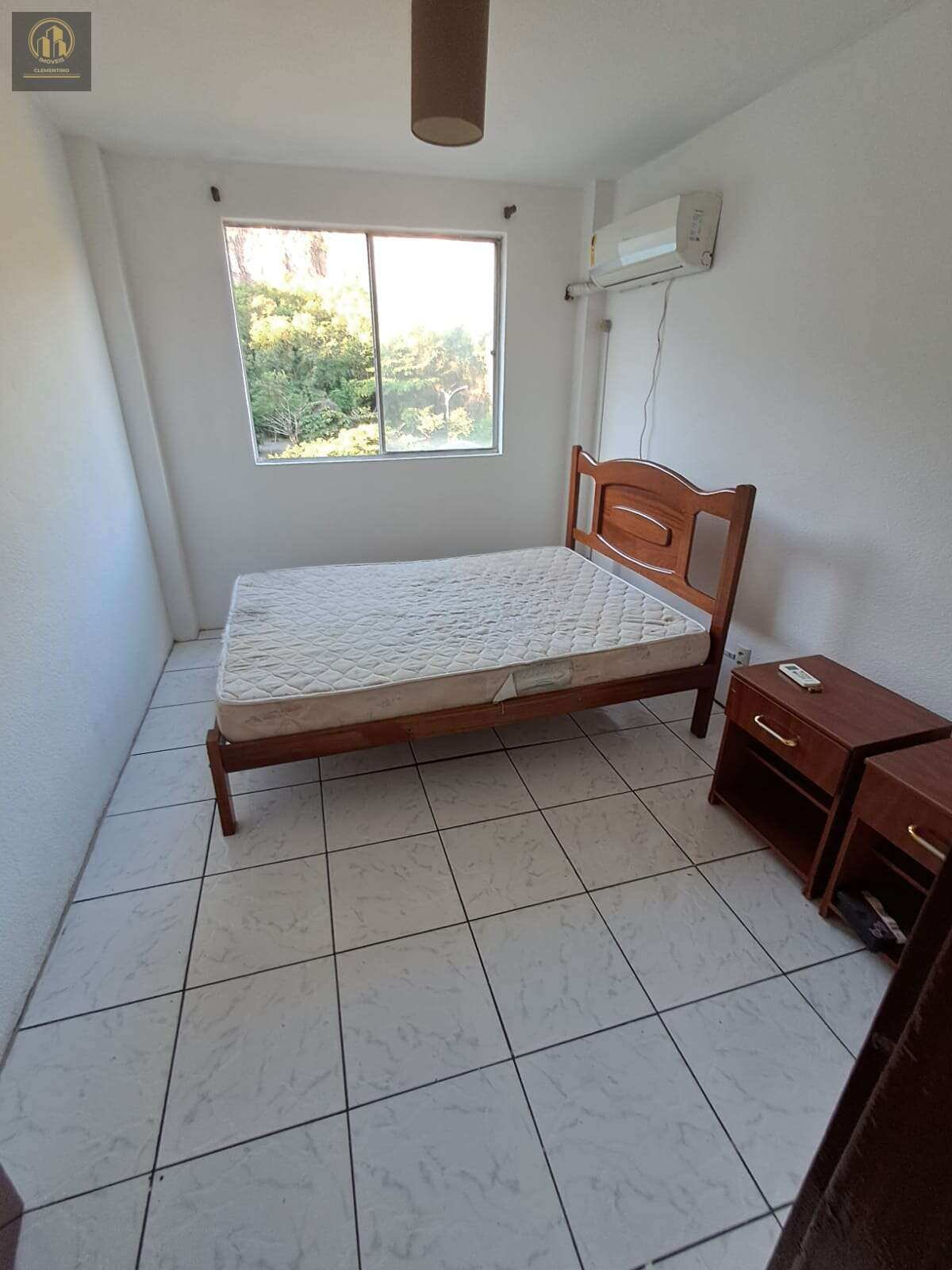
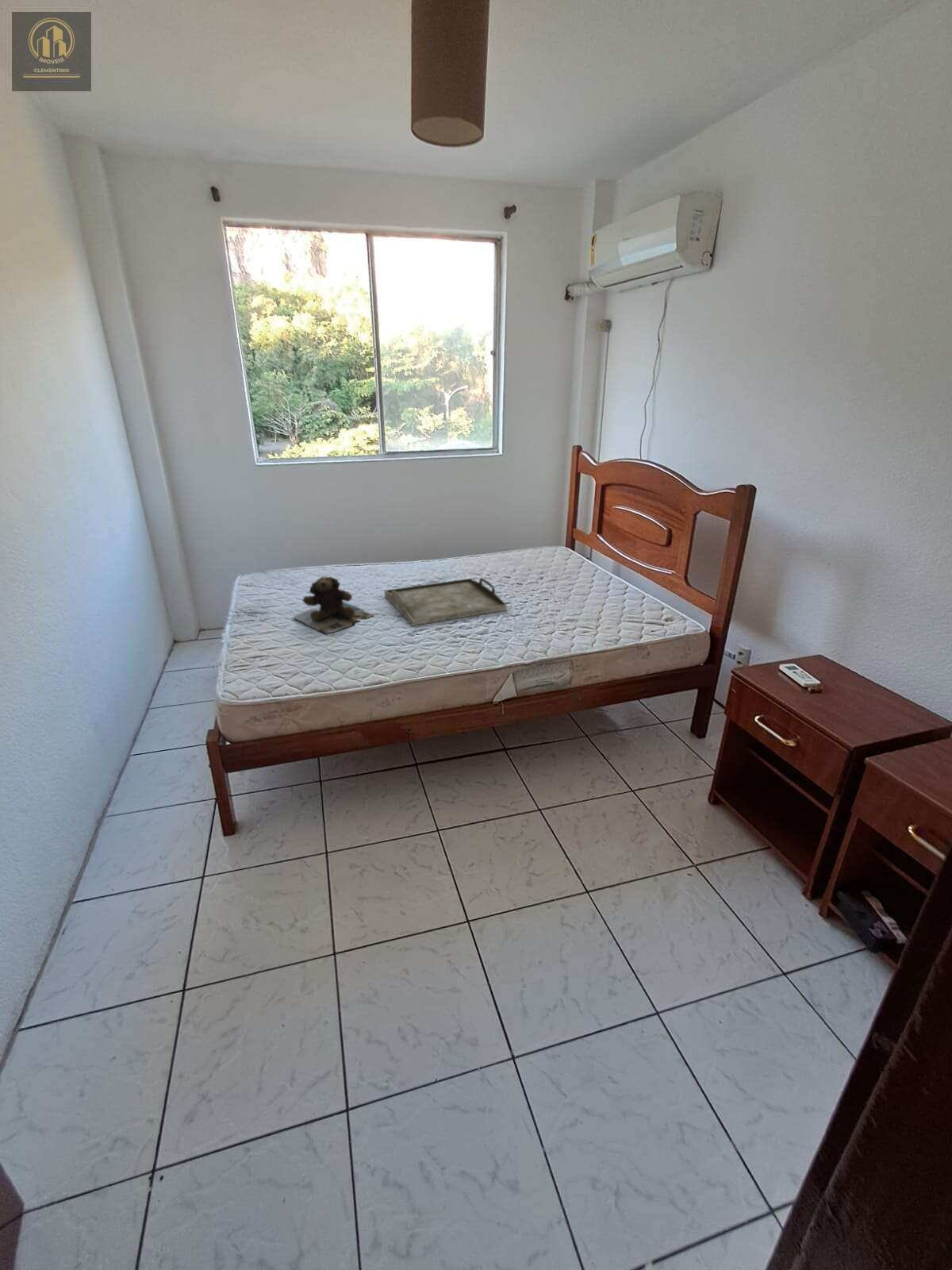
+ serving tray (443, 595)
+ teddy bear (332, 599)
